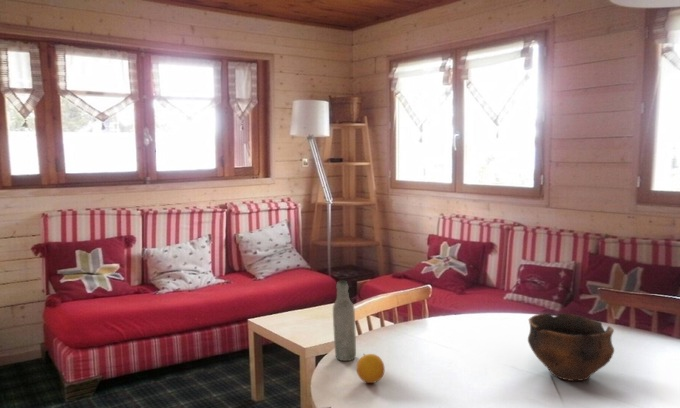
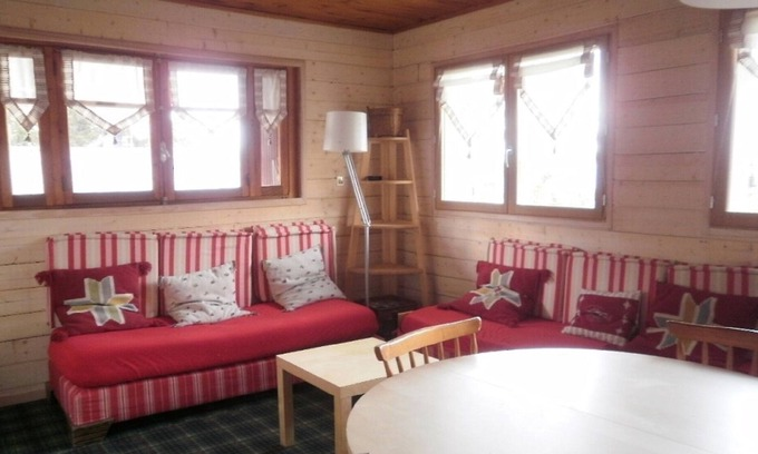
- bottle (344, 319)
- fruit (370, 368)
- bowl (569, 348)
